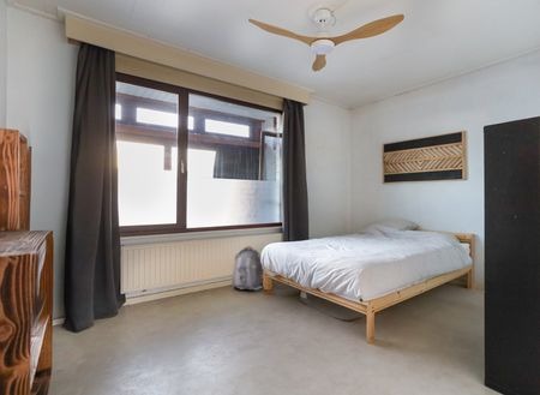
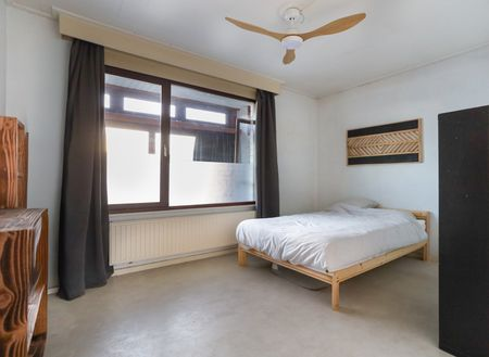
- backpack (248, 267)
